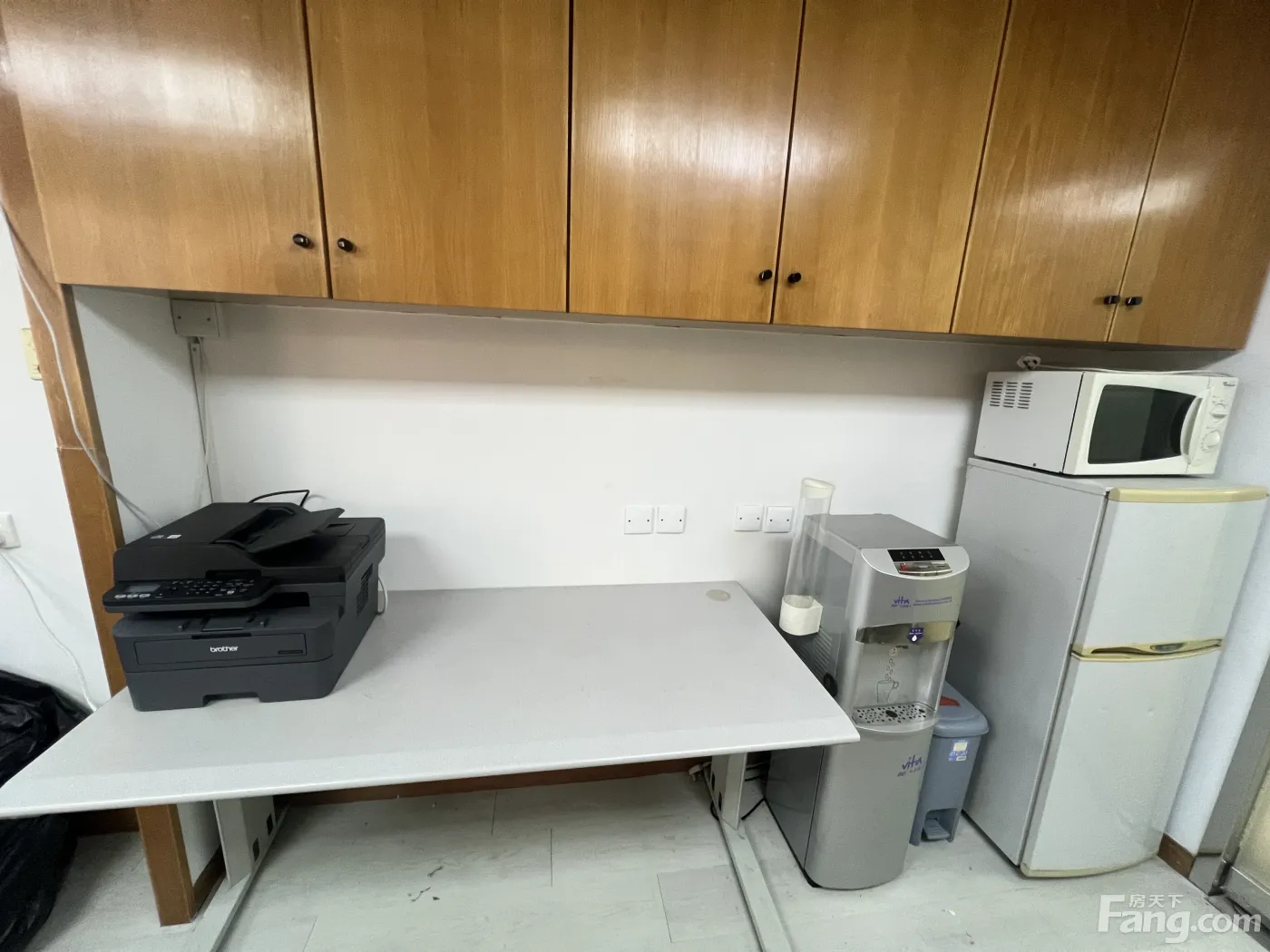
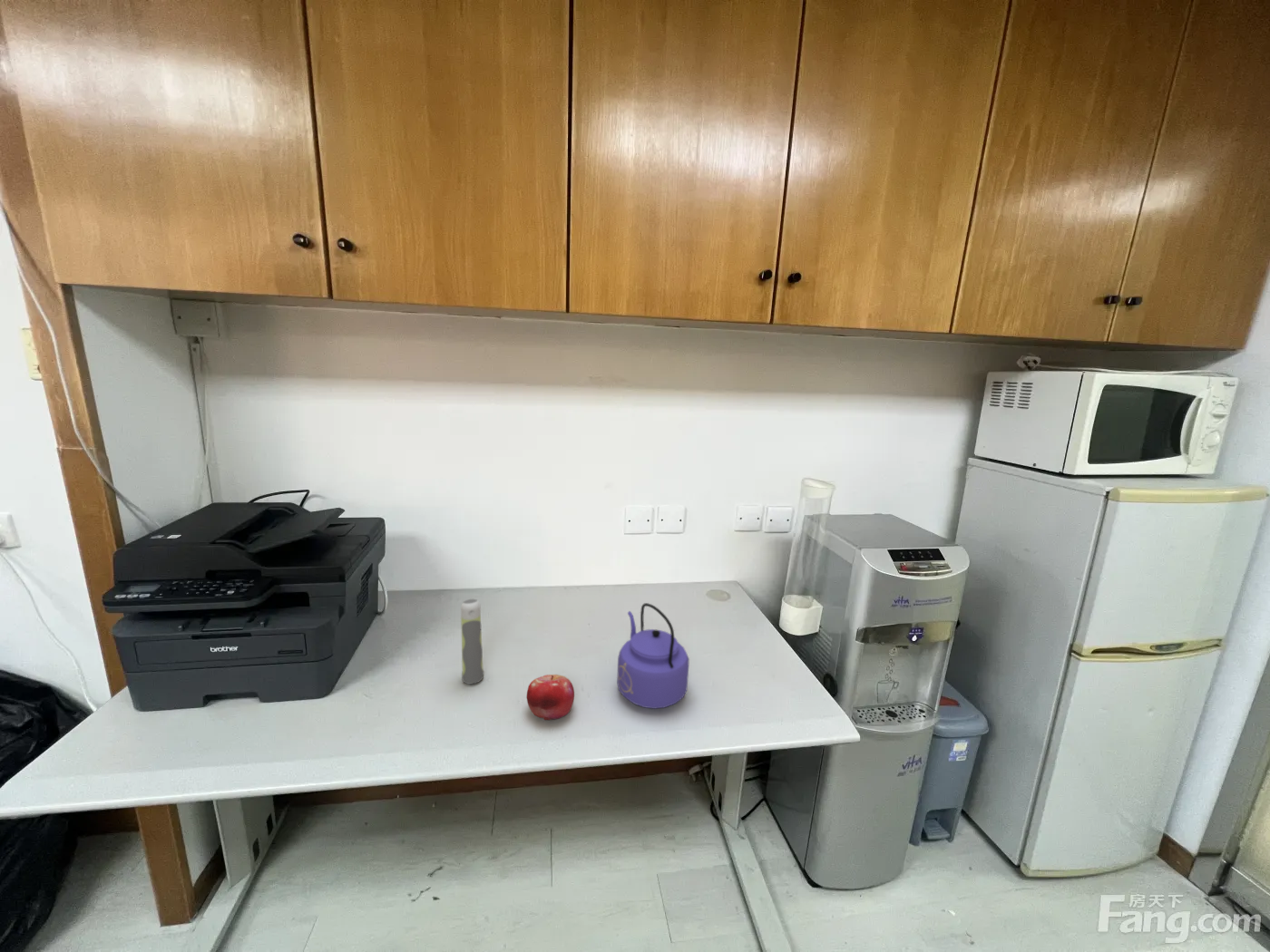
+ kettle (649, 644)
+ spray bottle (472, 640)
+ fruit (550, 695)
